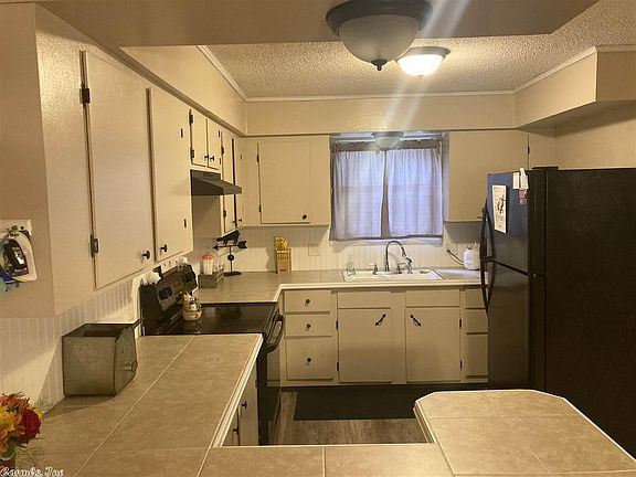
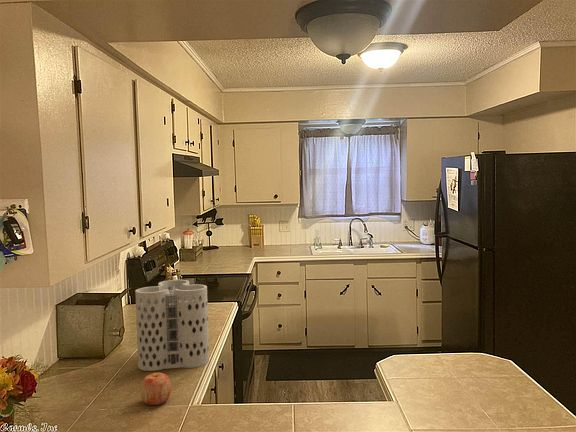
+ apple (155, 388)
+ utensil holder (178, 323)
